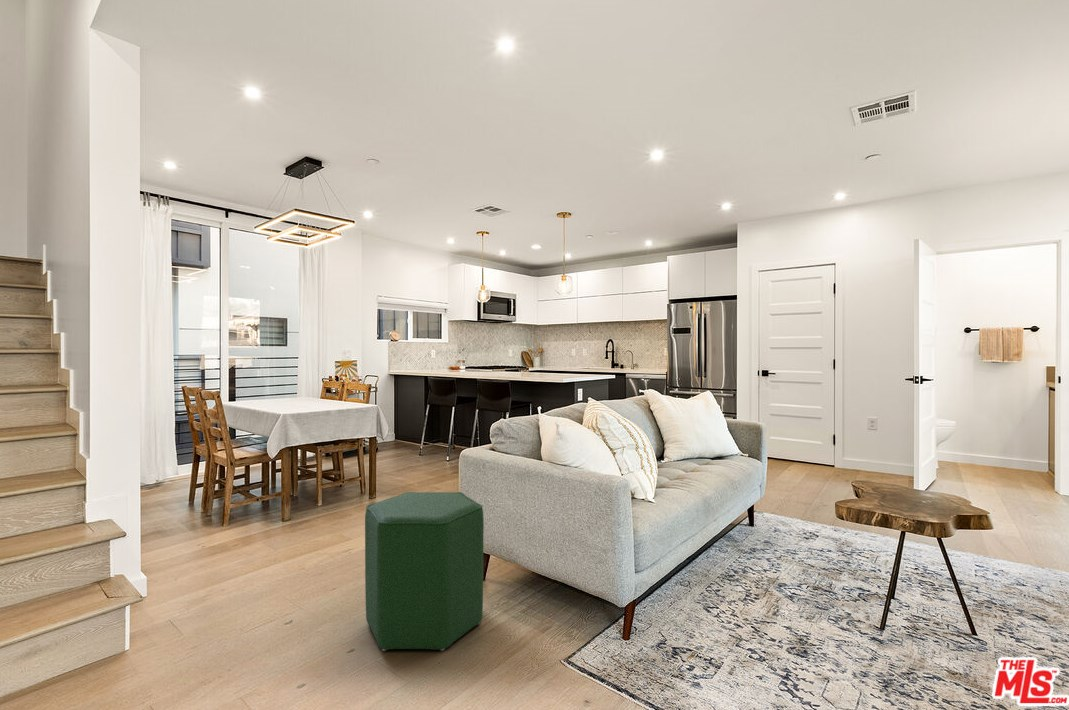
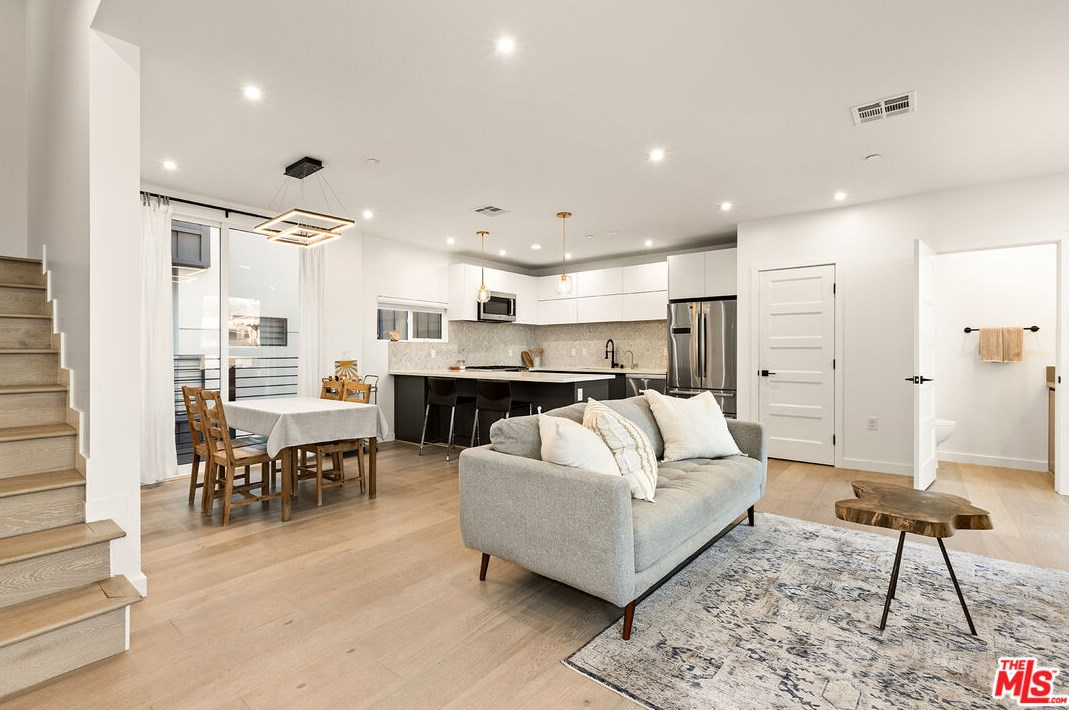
- ottoman (424, 563)
